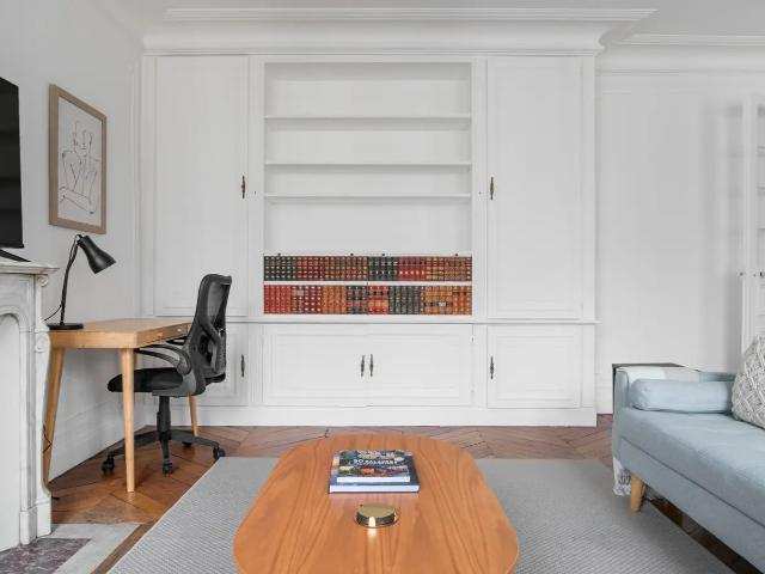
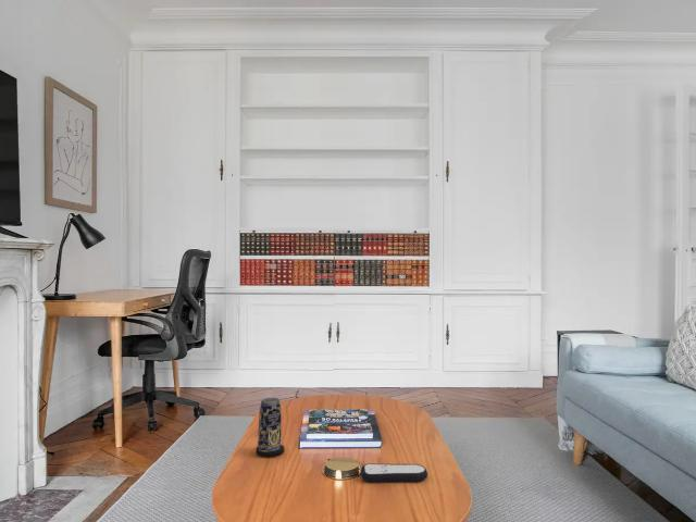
+ candle (270, 425)
+ remote control (394, 472)
